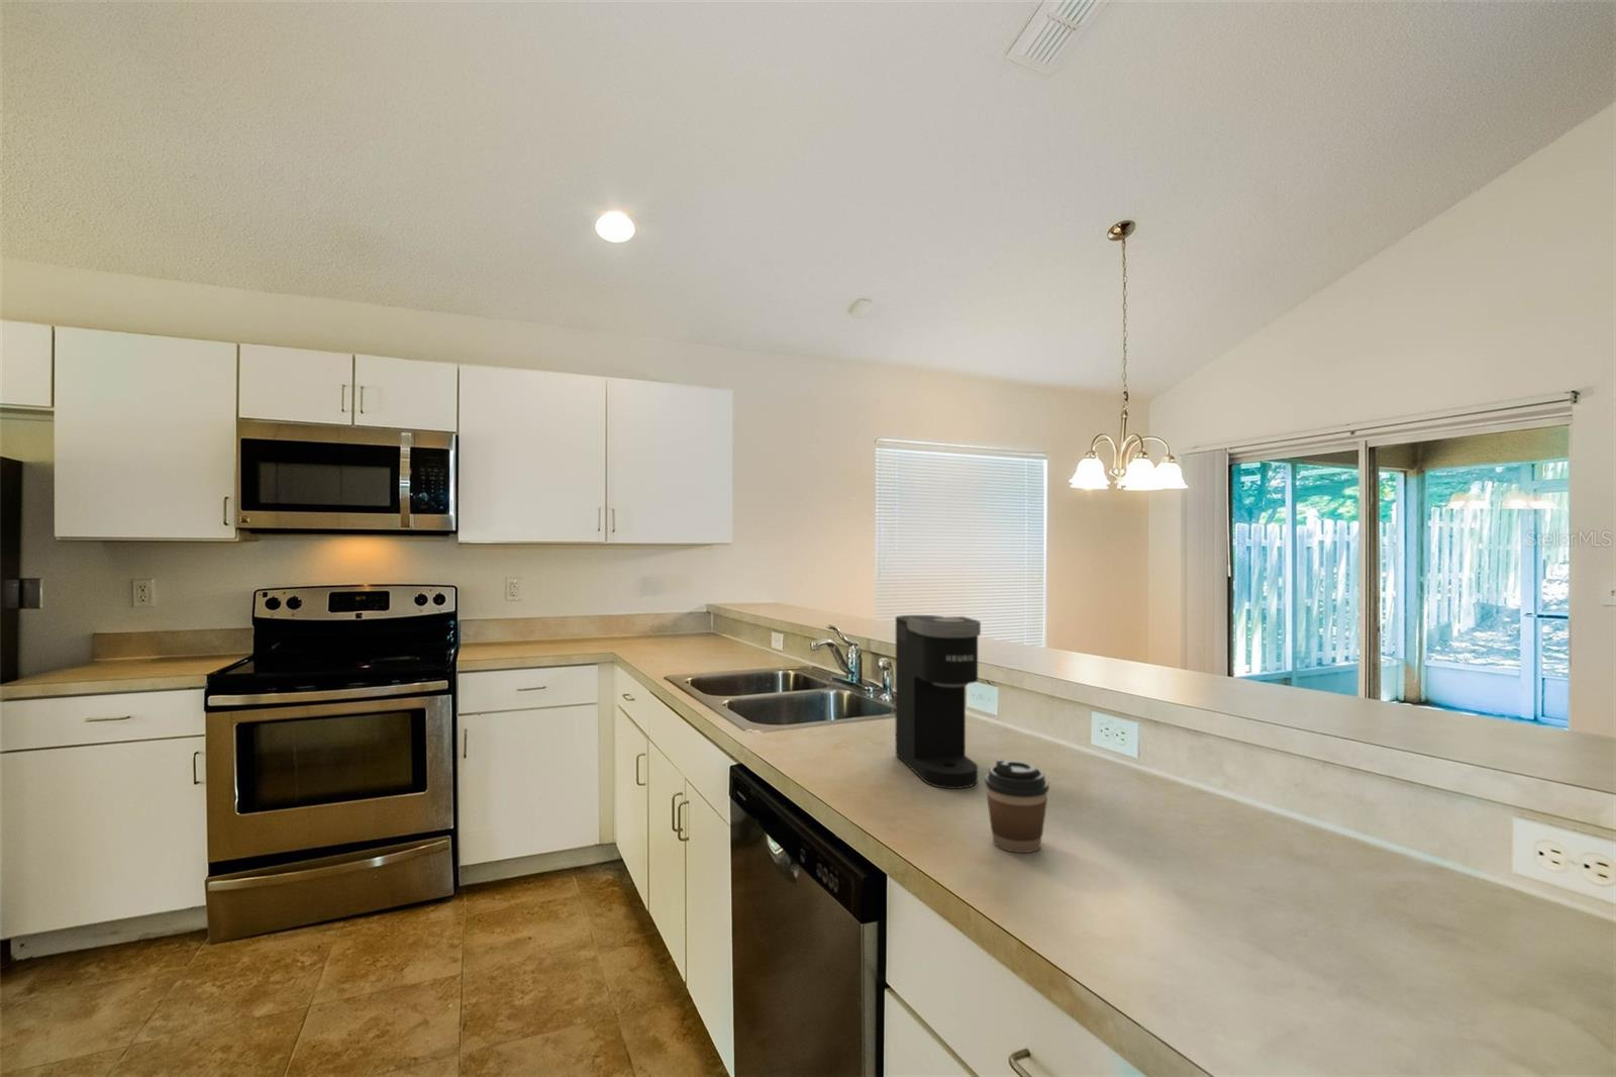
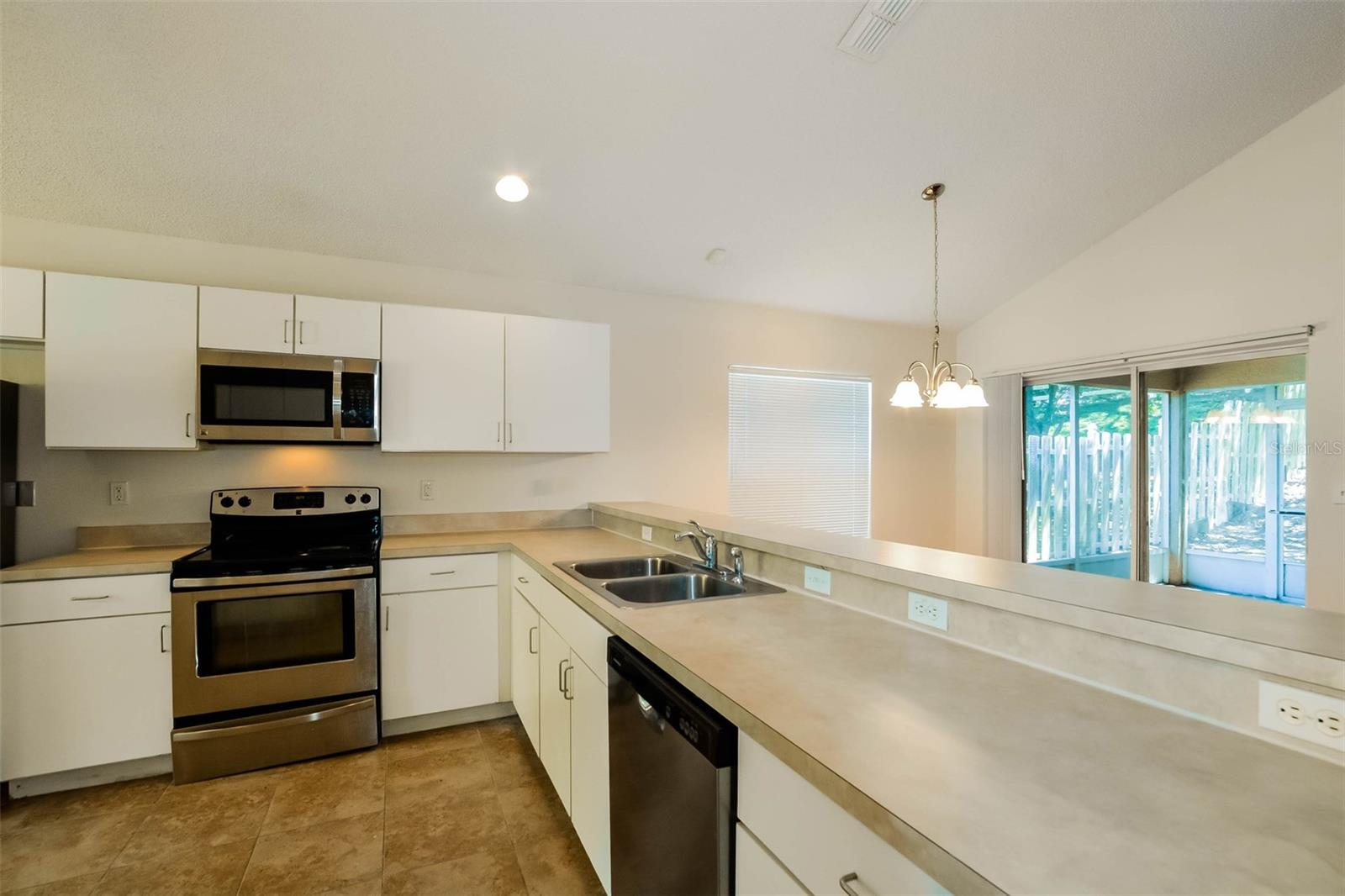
- coffee cup (1016, 802)
- coffee maker (935, 691)
